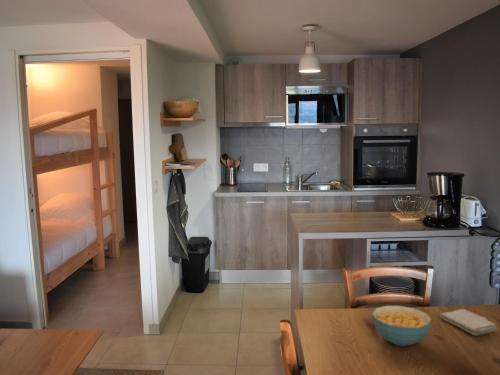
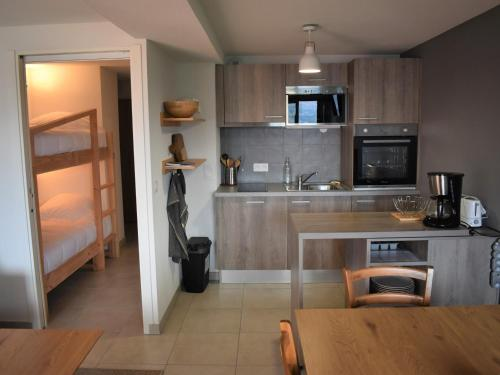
- cereal bowl (400, 329)
- washcloth (467, 320)
